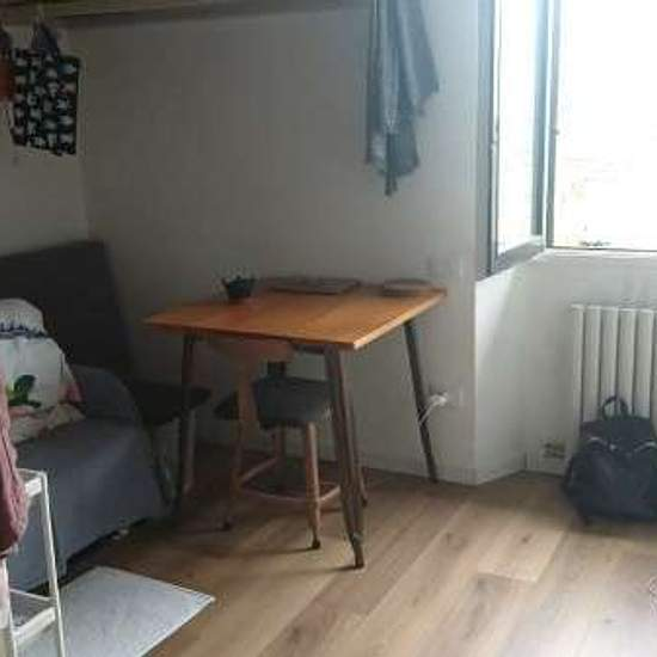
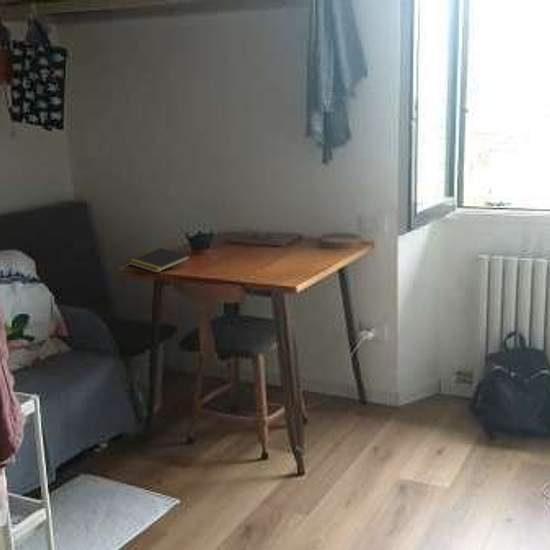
+ notepad (159, 259)
